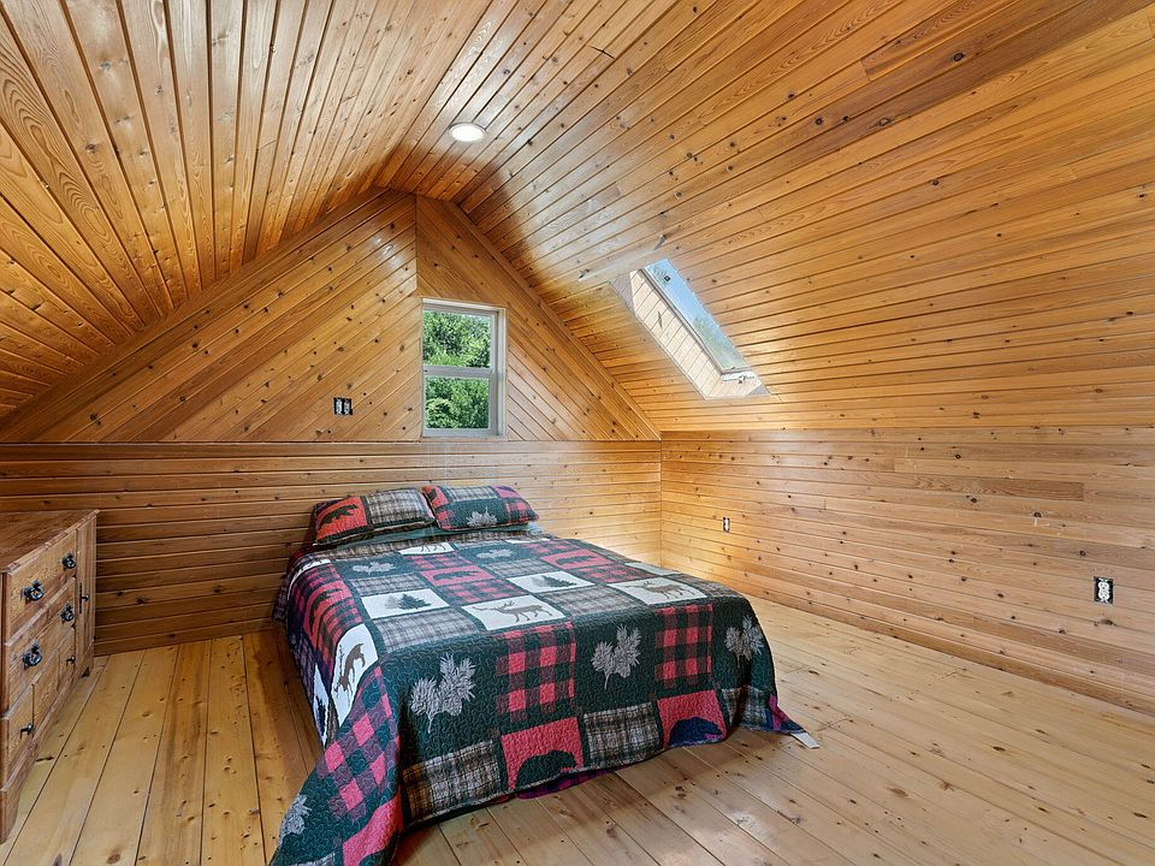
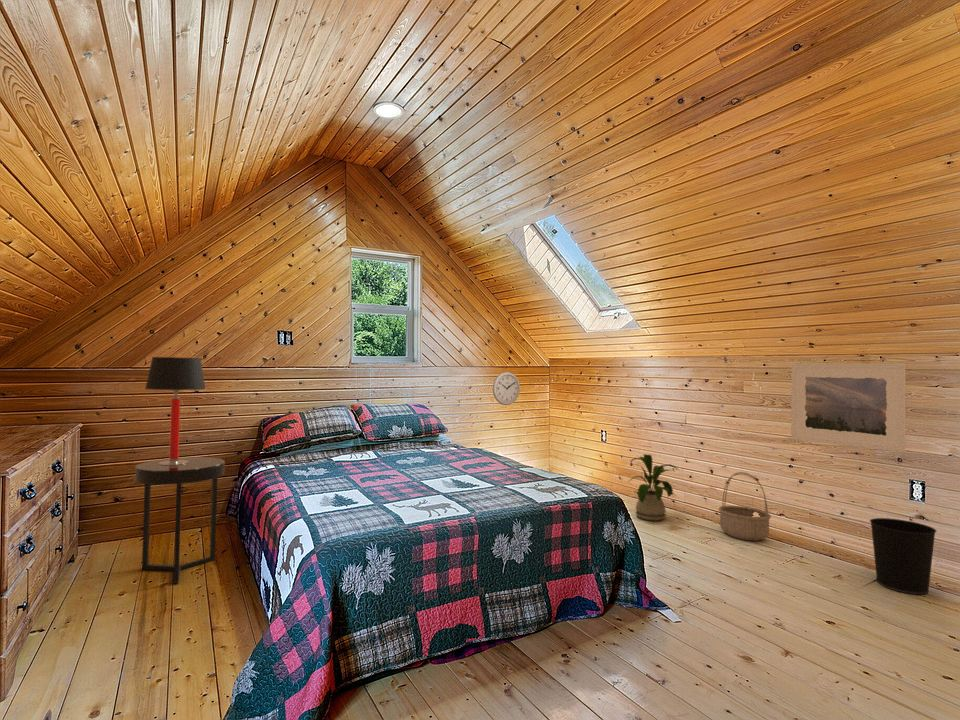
+ basket (742, 506)
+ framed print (844, 404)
+ wastebasket (902, 555)
+ side table (180, 516)
+ wall clock (507, 388)
+ table lamp (175, 409)
+ house plant (656, 483)
